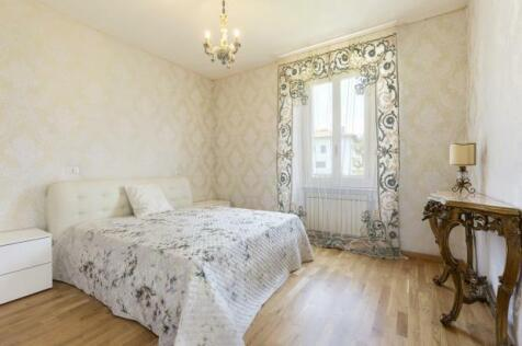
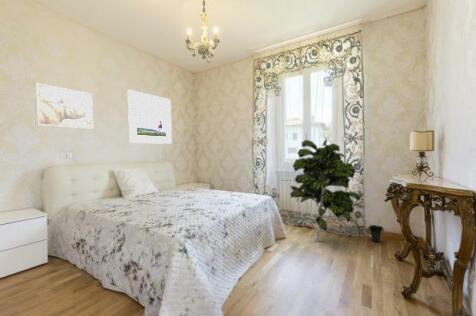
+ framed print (151, 119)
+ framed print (67, 107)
+ potted plant (375, 227)
+ indoor plant (322, 190)
